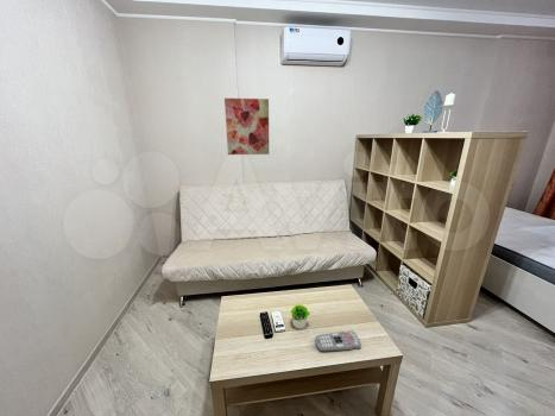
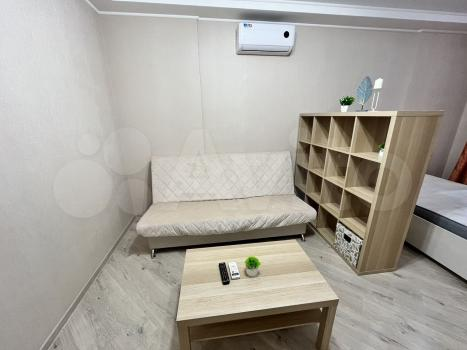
- remote control (336, 341)
- wall art (247, 127)
